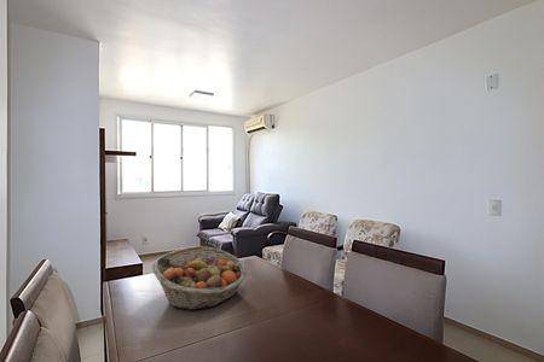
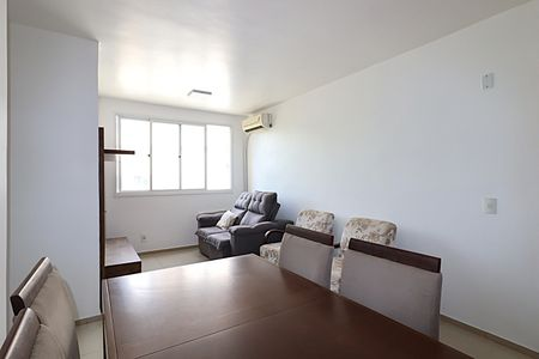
- fruit basket (202, 274)
